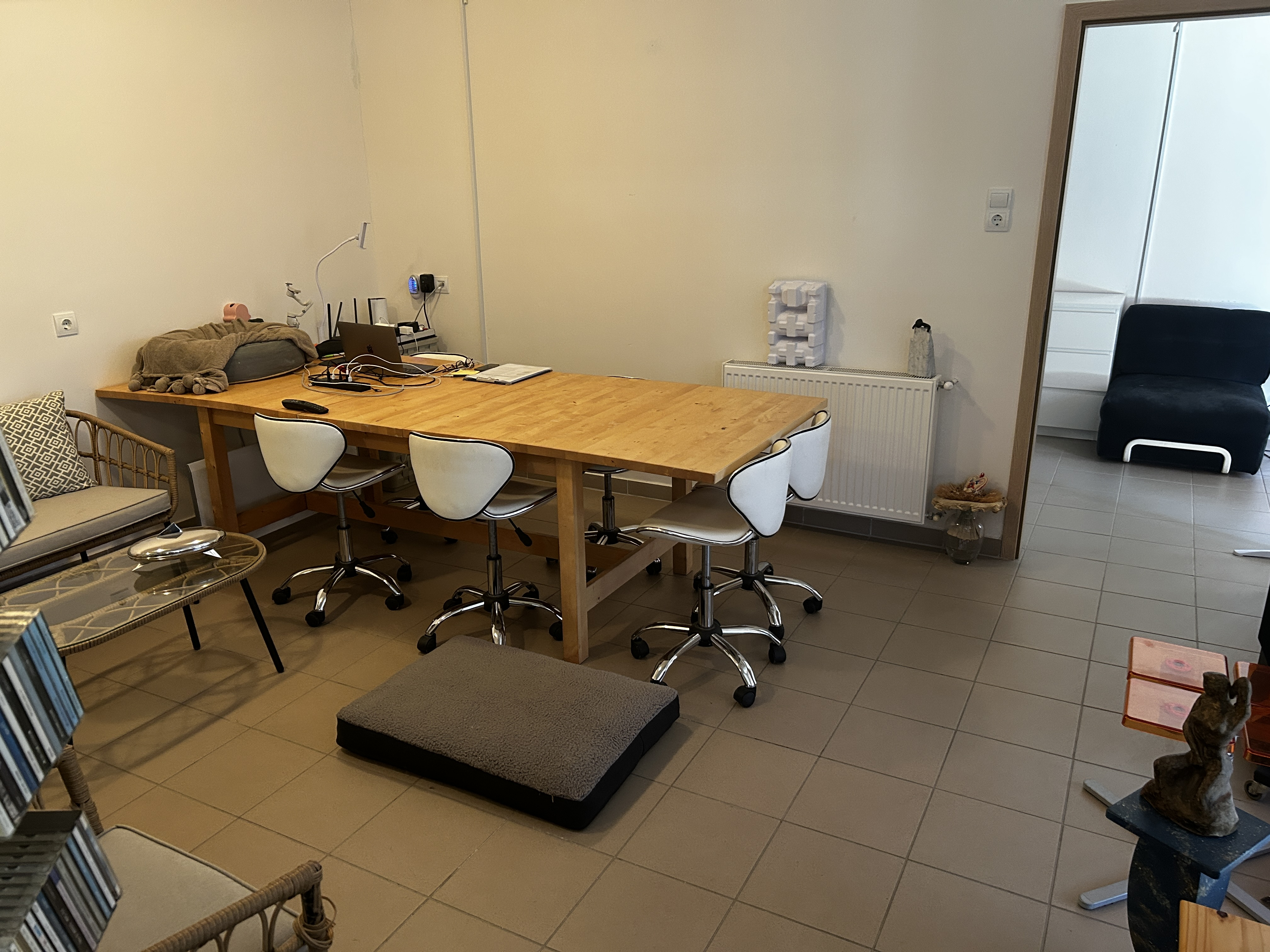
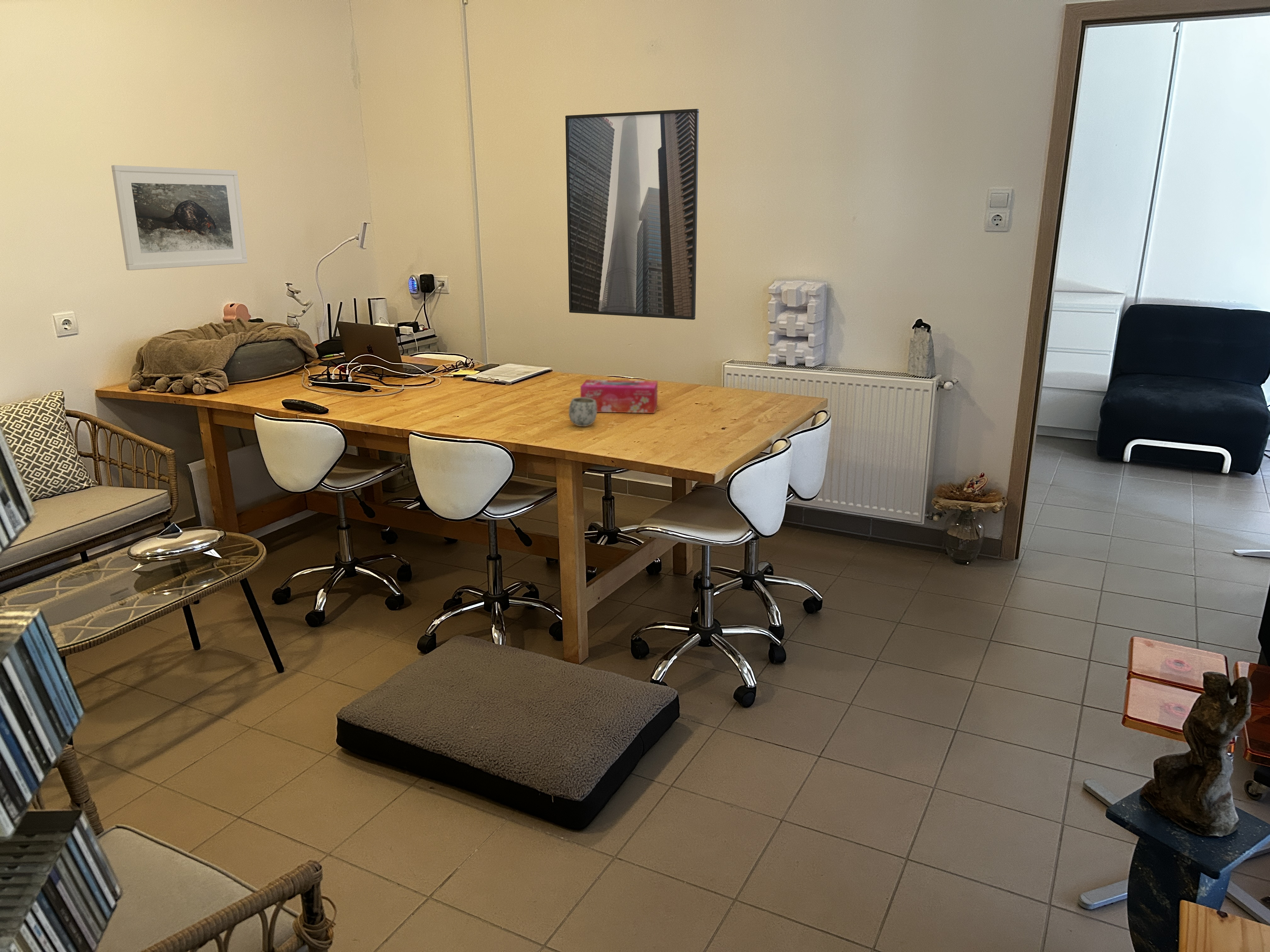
+ mug (585, 411)
+ tissue box (620, 396)
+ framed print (630, 217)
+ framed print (184, 218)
